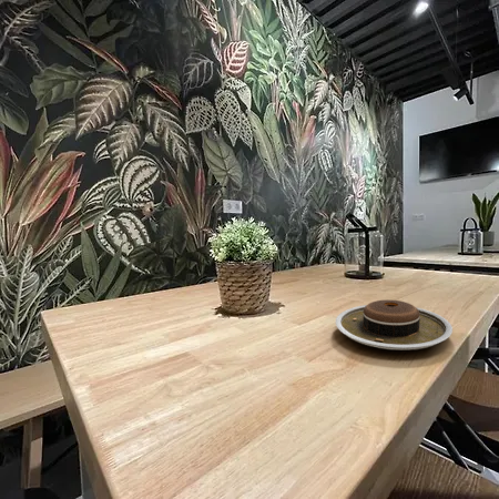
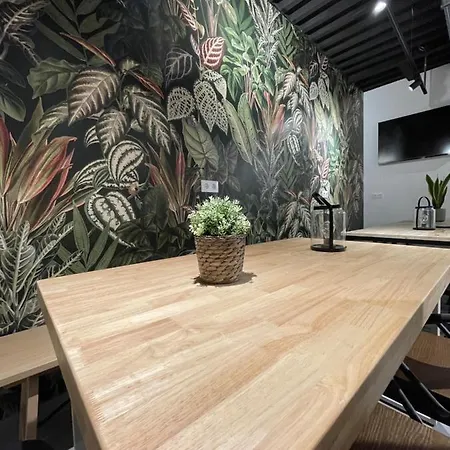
- plate (390, 318)
